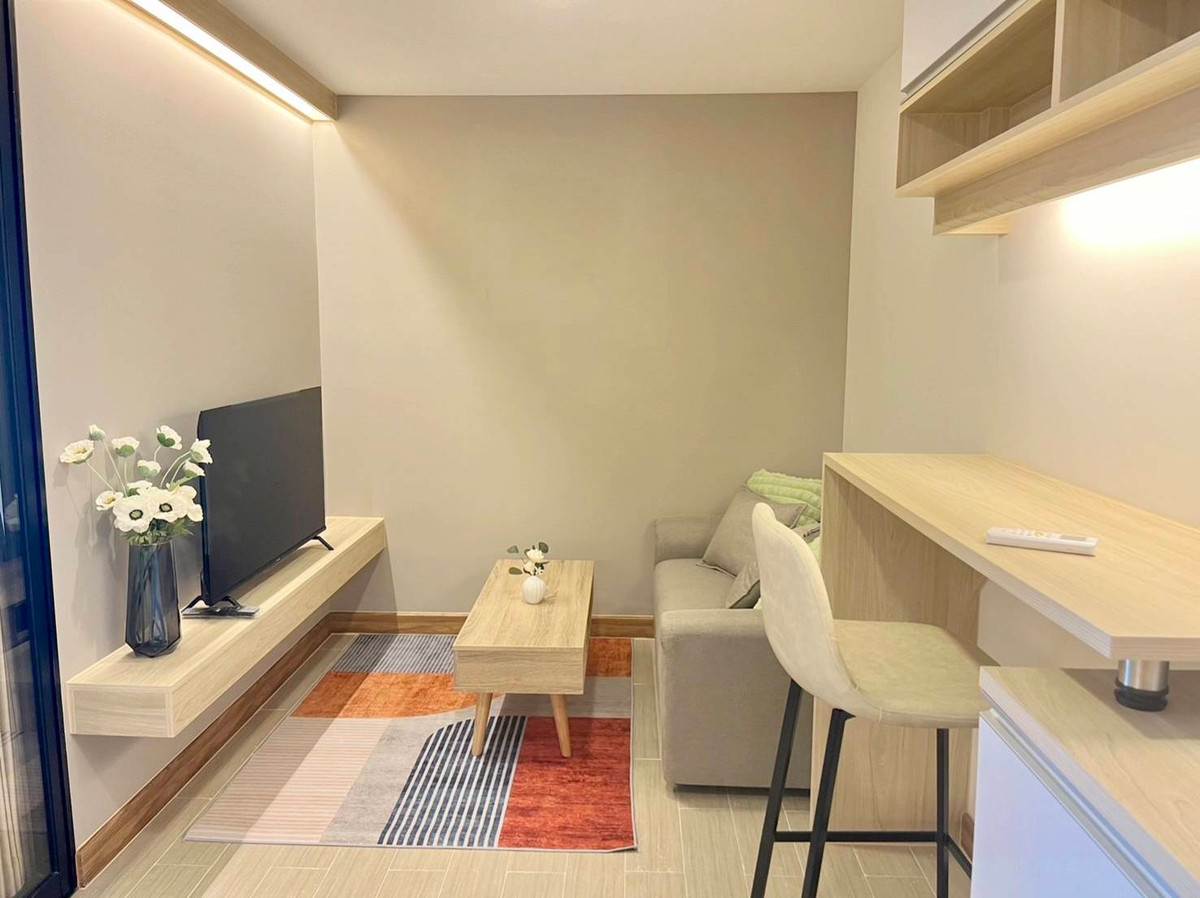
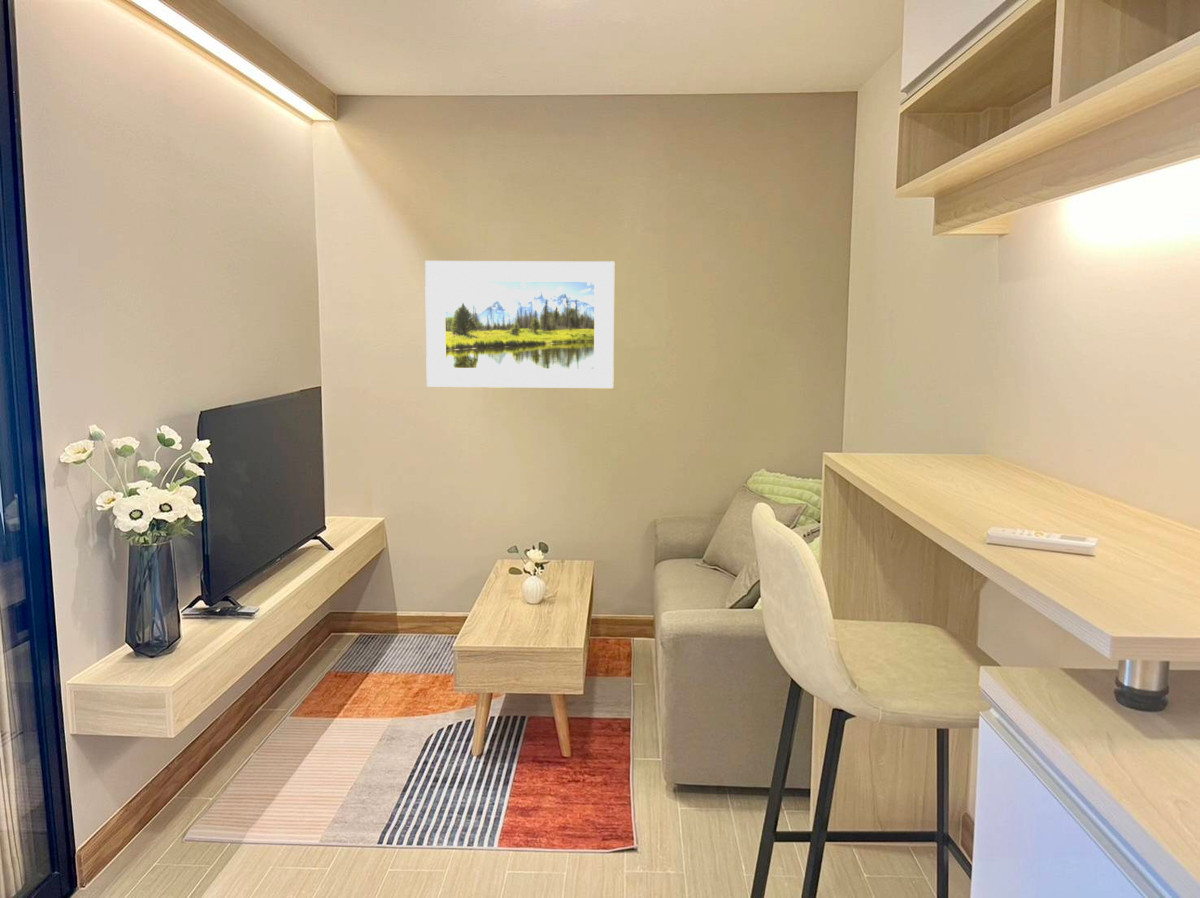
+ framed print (519, 324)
